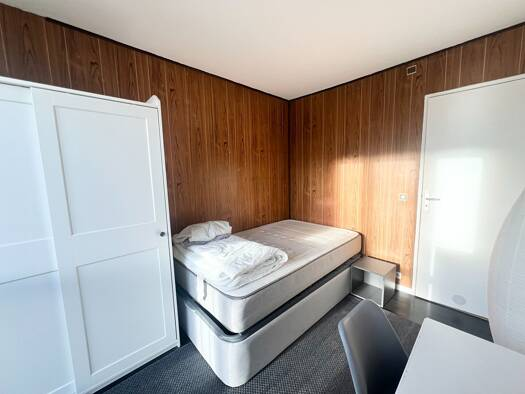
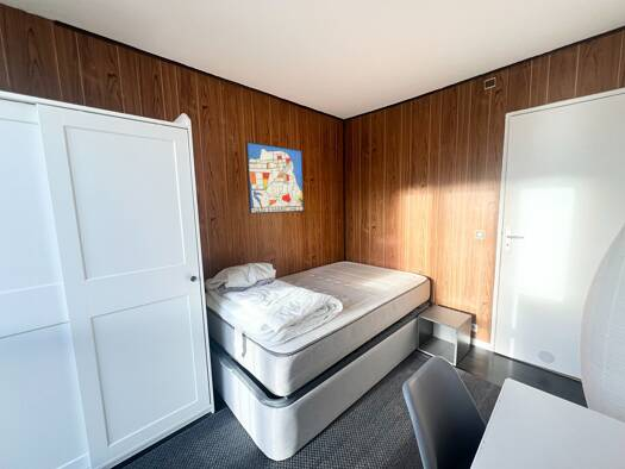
+ wall art (277, 180)
